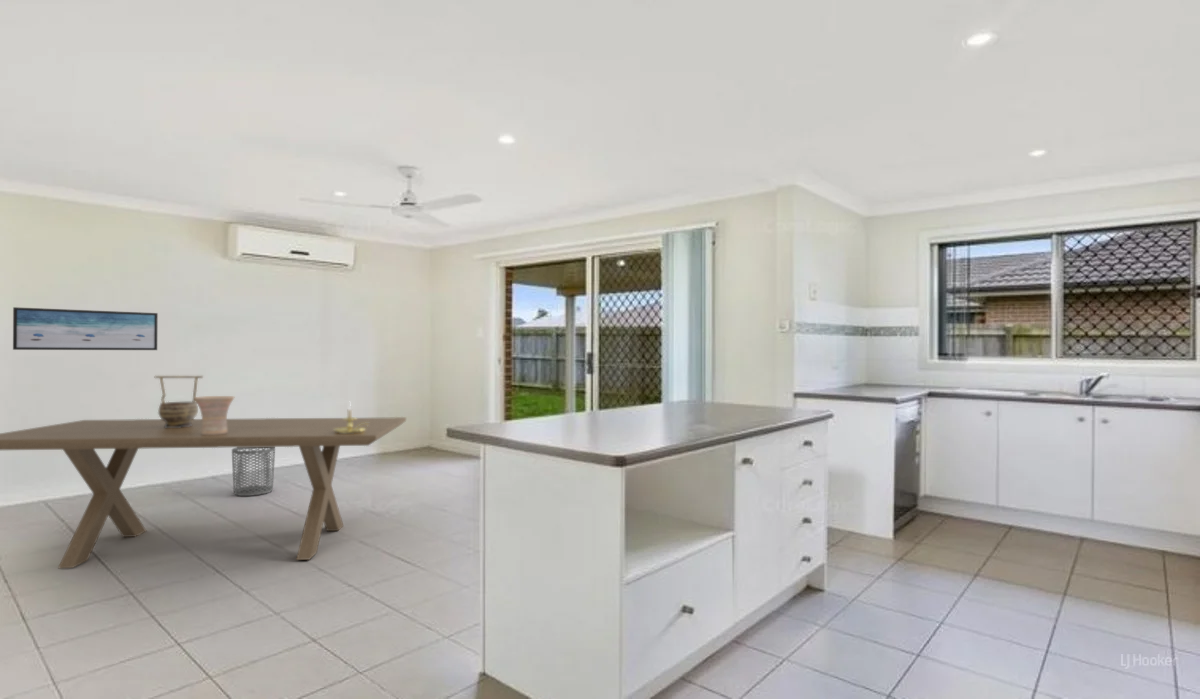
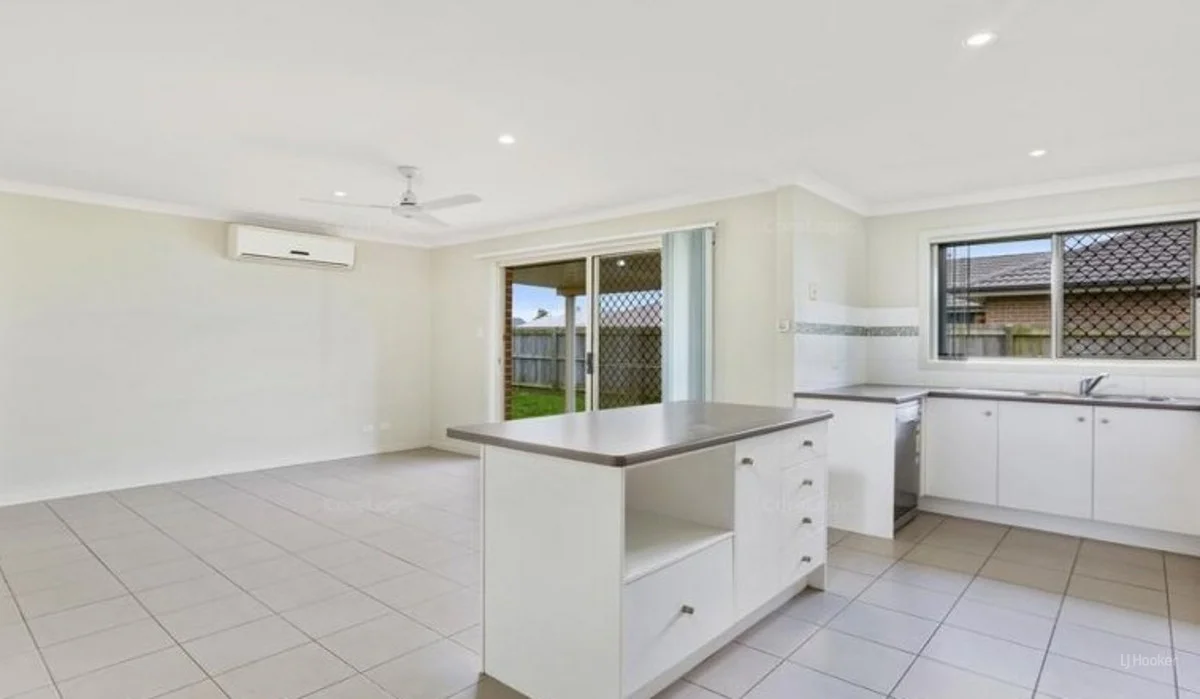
- dining table (216, 447)
- waste bin (253, 469)
- decorative bowl (178, 402)
- candle holder (351, 416)
- vase (214, 415)
- wall art (89, 330)
